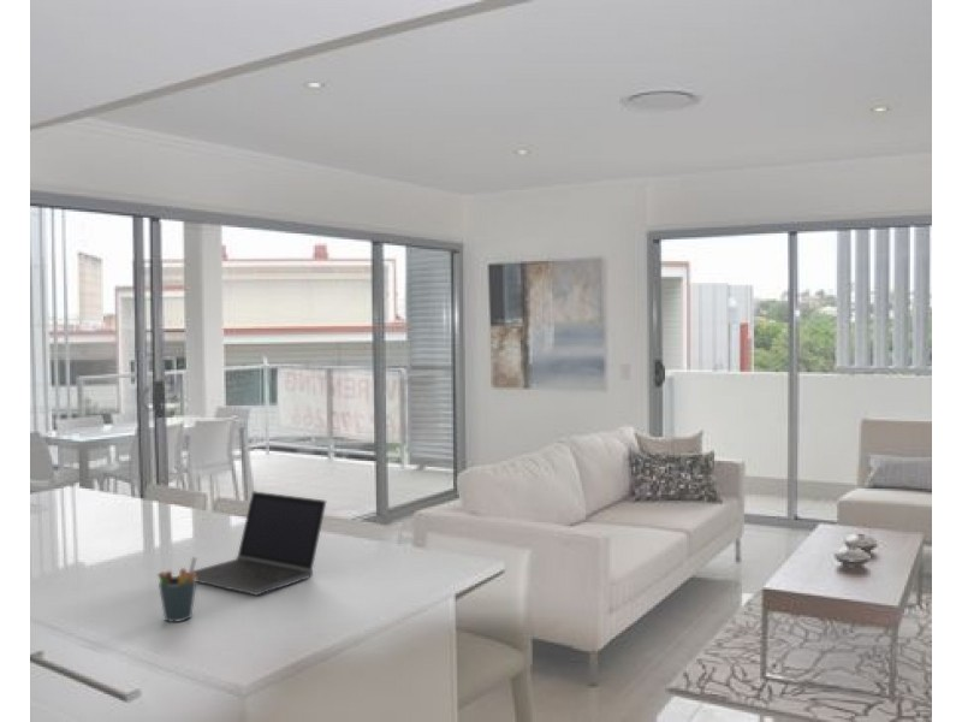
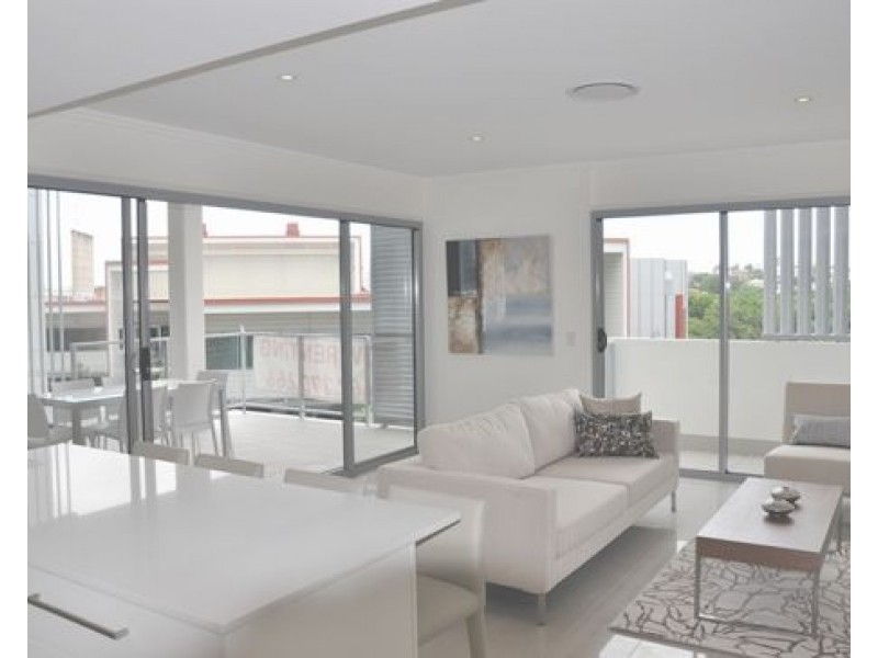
- pen holder (178, 588)
- laptop computer (255, 539)
